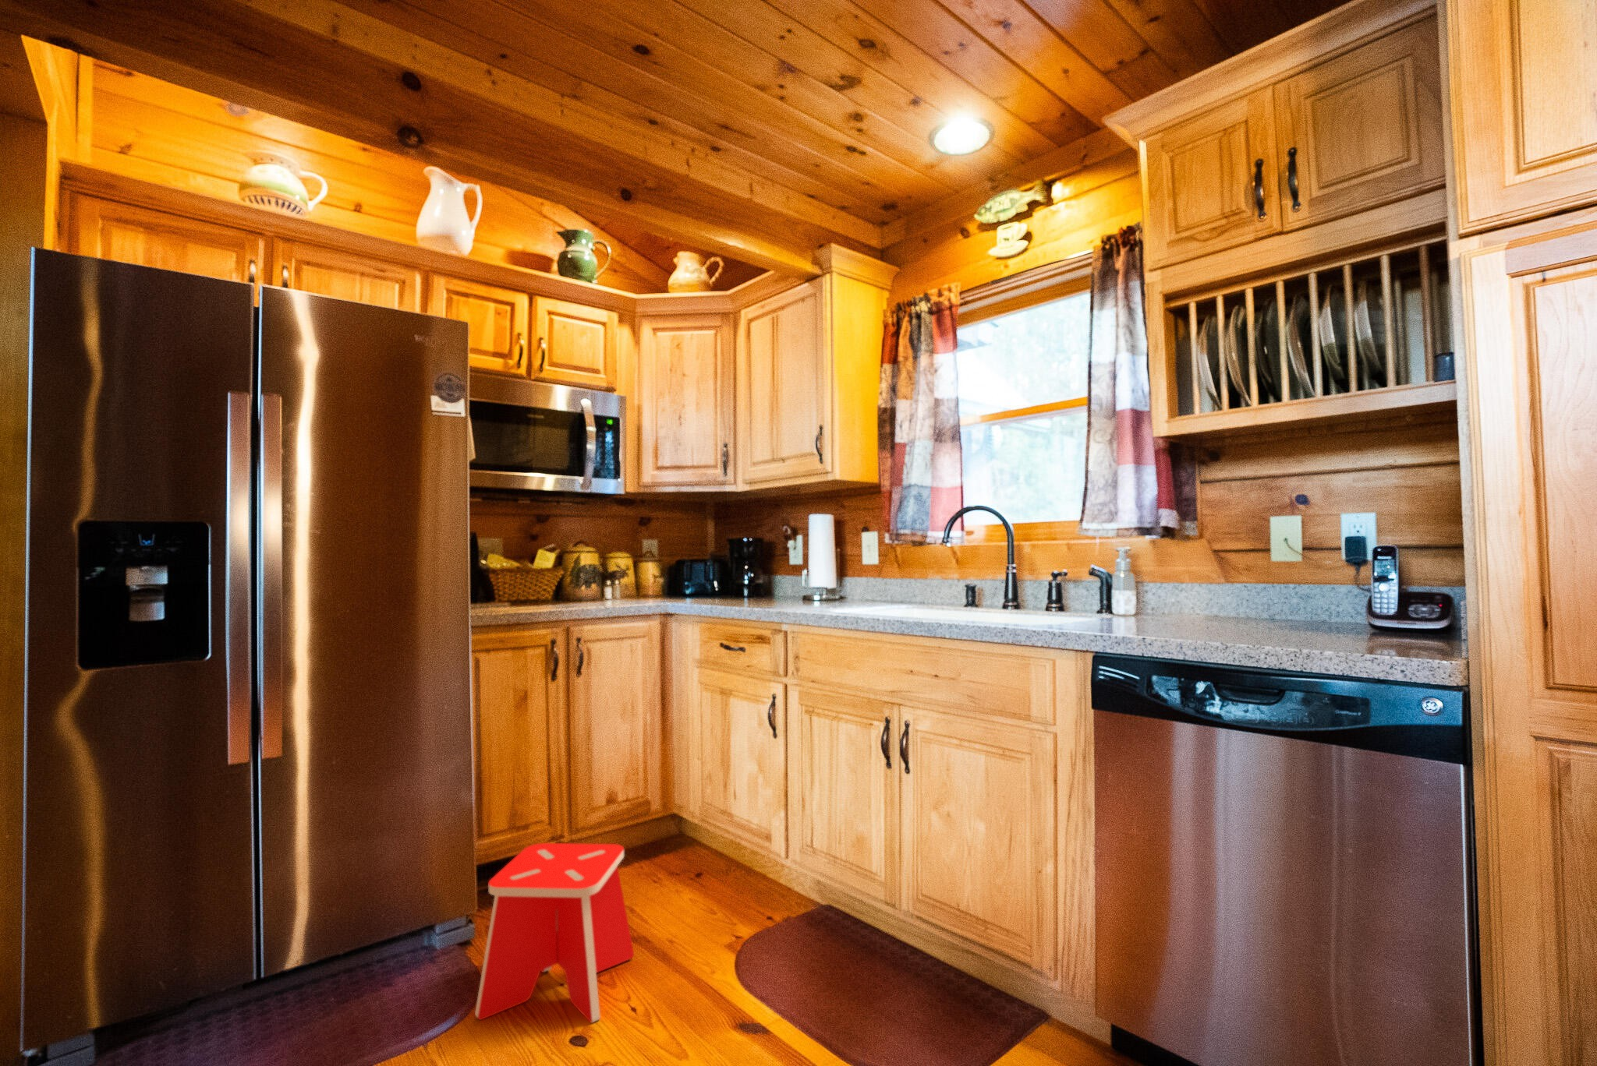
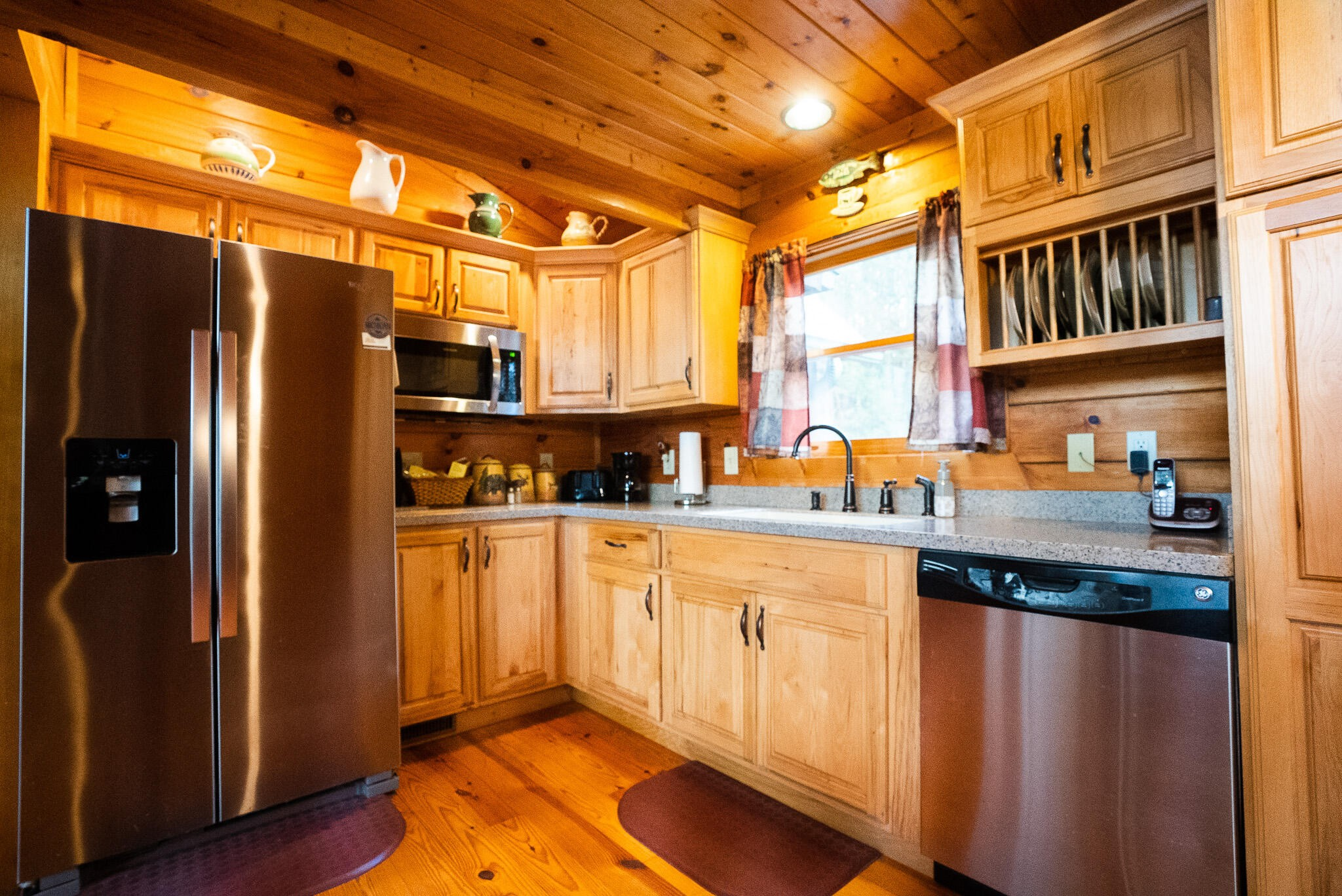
- step stool (558, 924)
